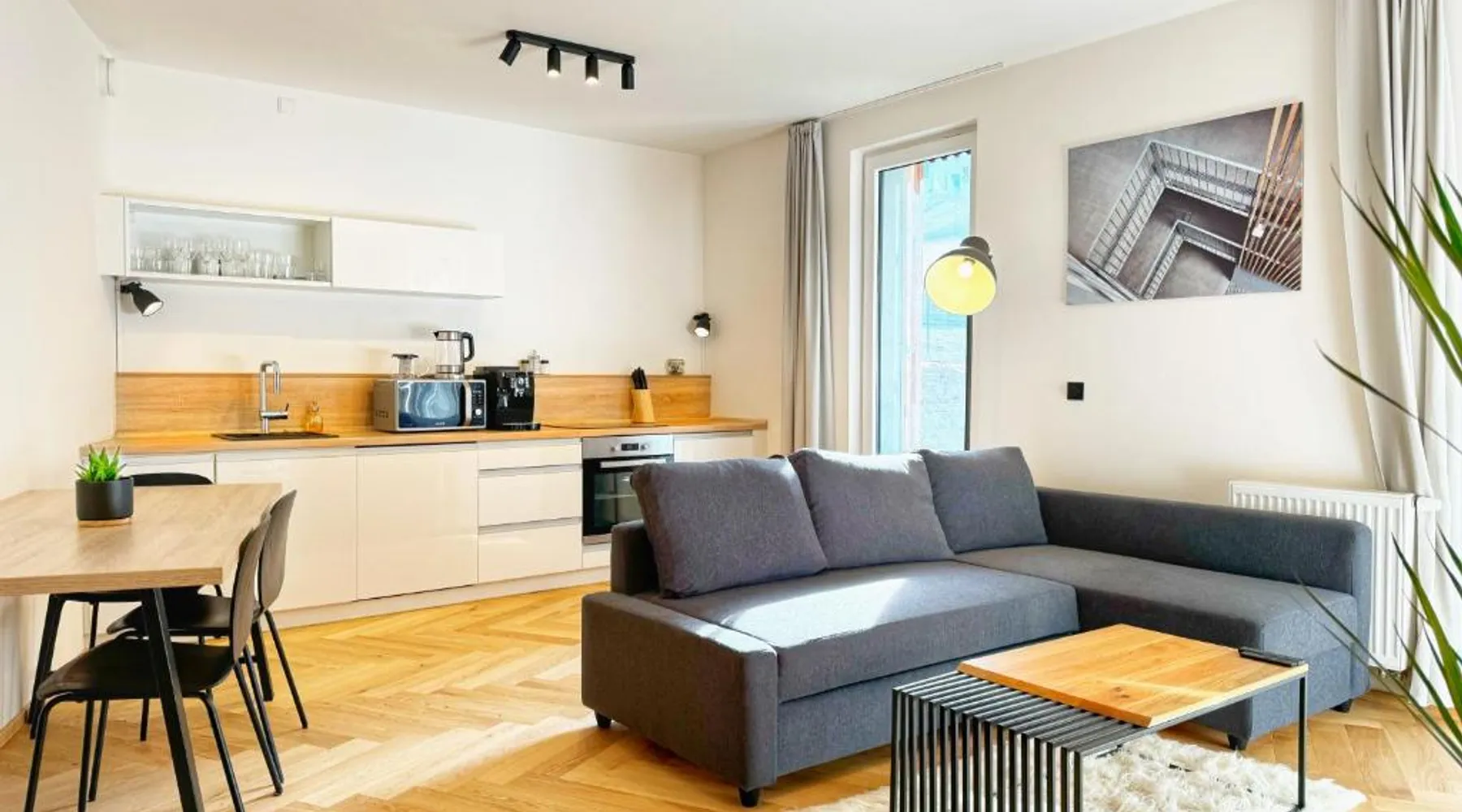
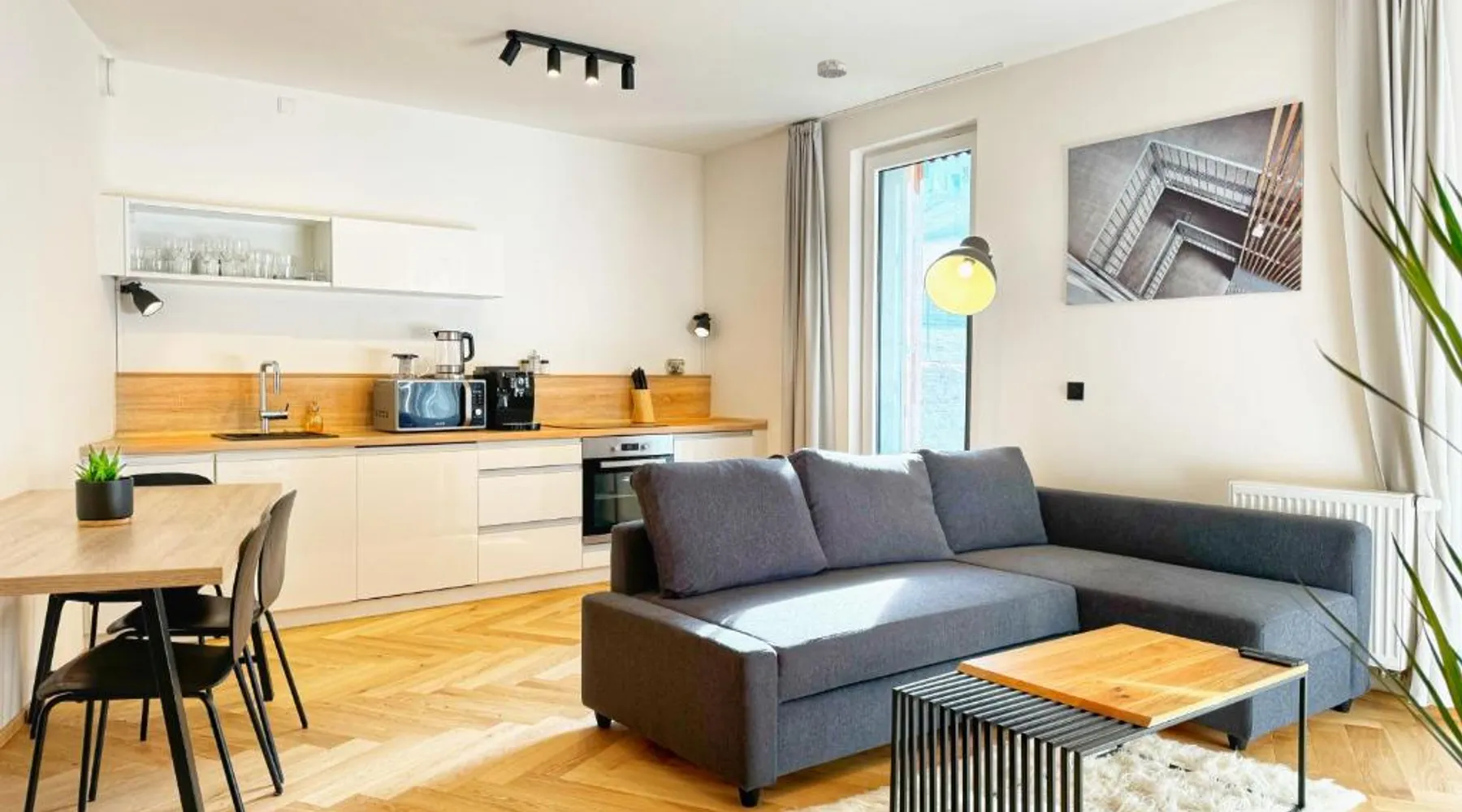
+ smoke detector (832, 68)
